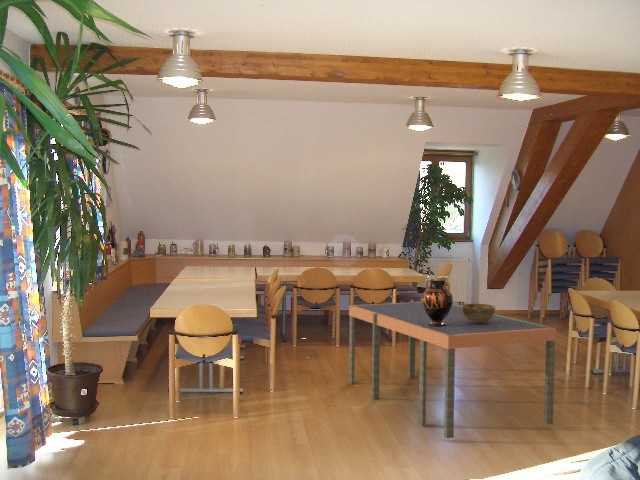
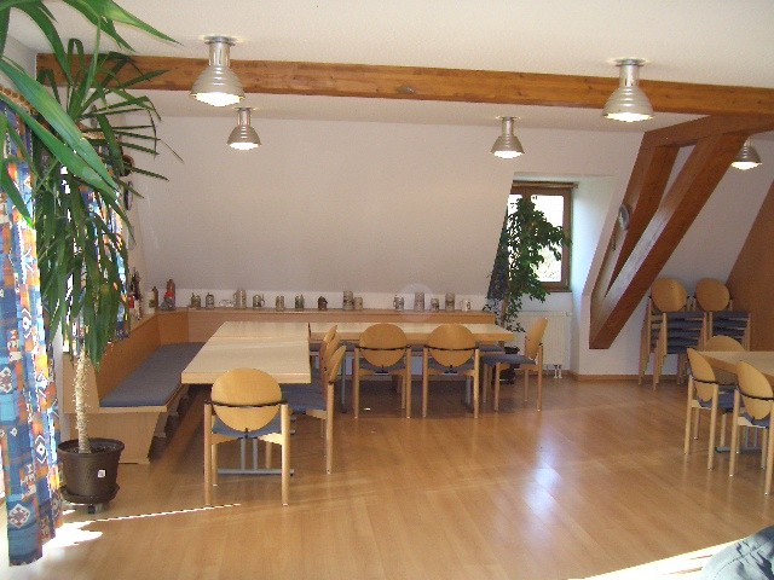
- vase (437, 300)
- dining table (426, 356)
- decorative bowl (478, 313)
